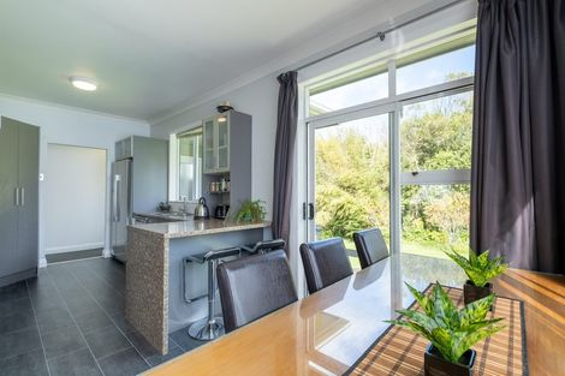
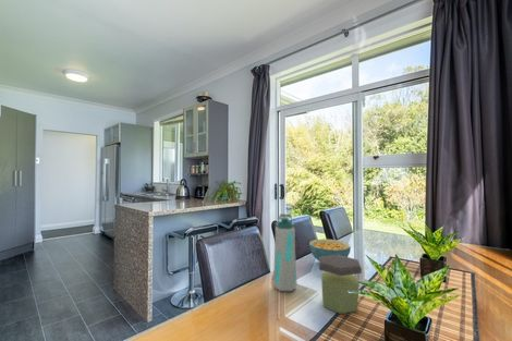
+ water bottle (284, 251)
+ cereal bowl (329, 254)
+ jar (339, 282)
